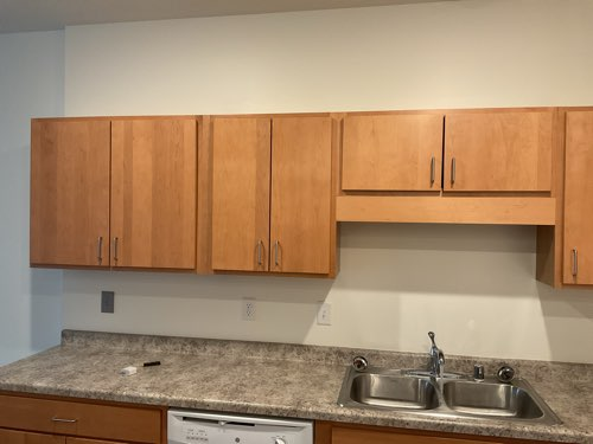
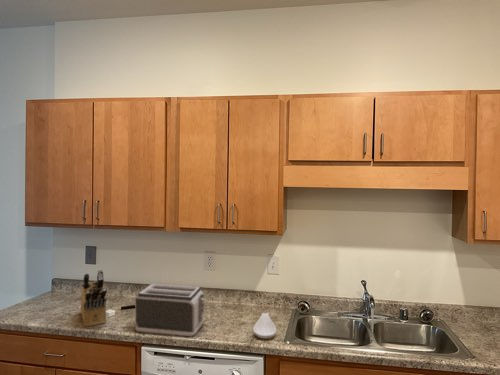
+ toaster (172, 309)
+ spoon rest (264, 324)
+ knife block (93, 292)
